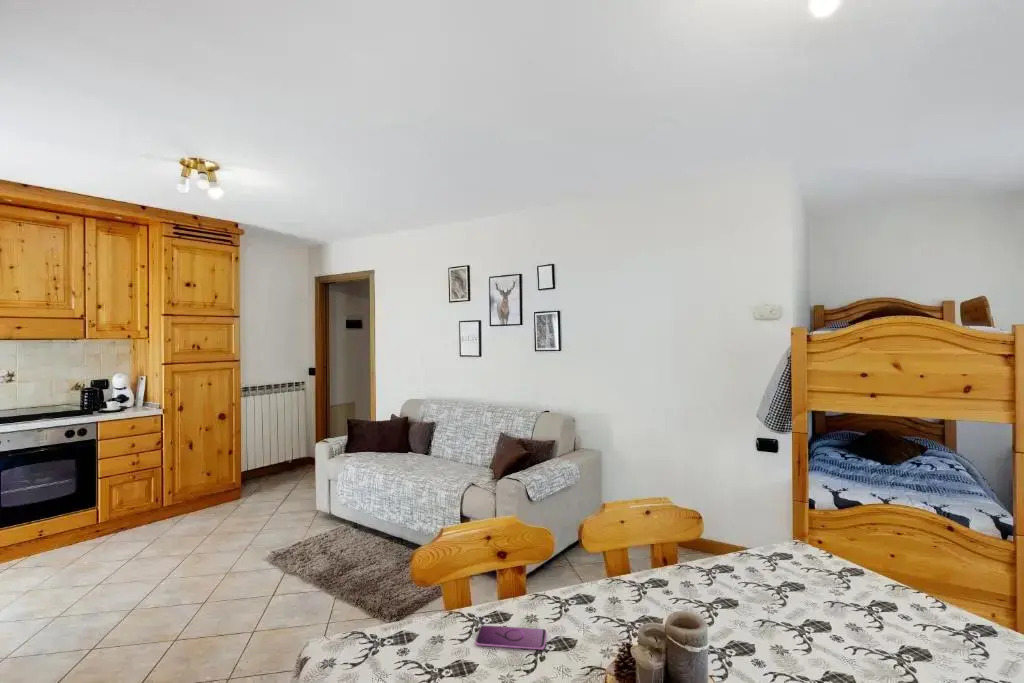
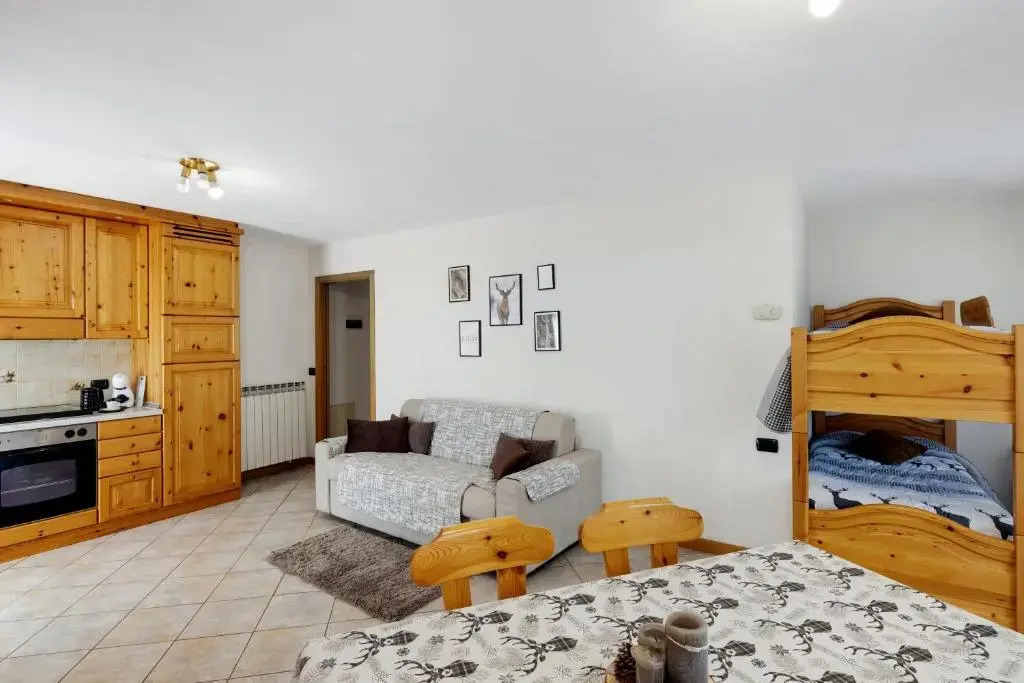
- smartphone (511, 636)
